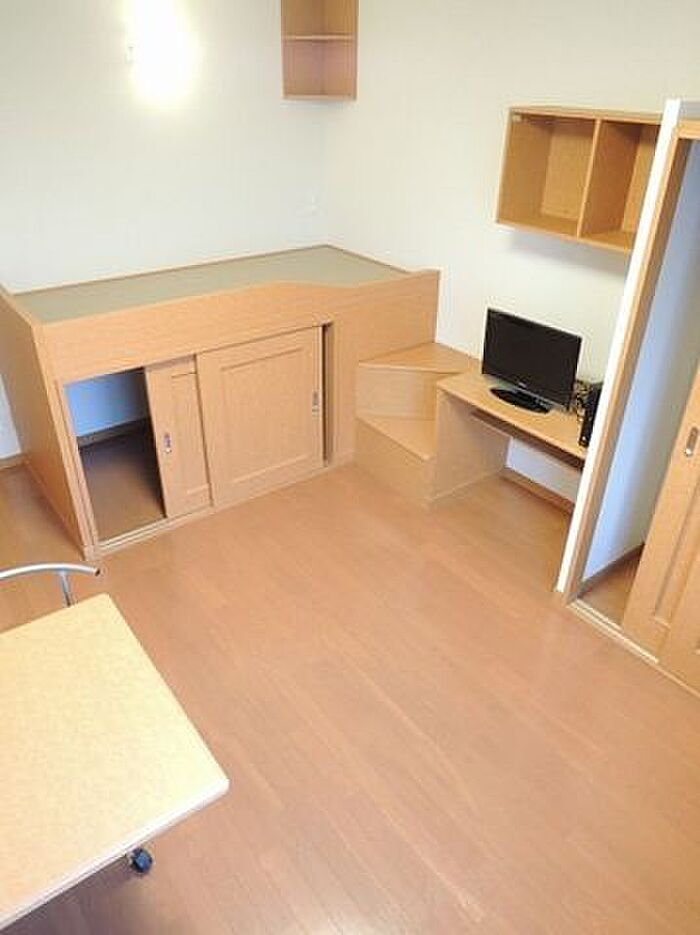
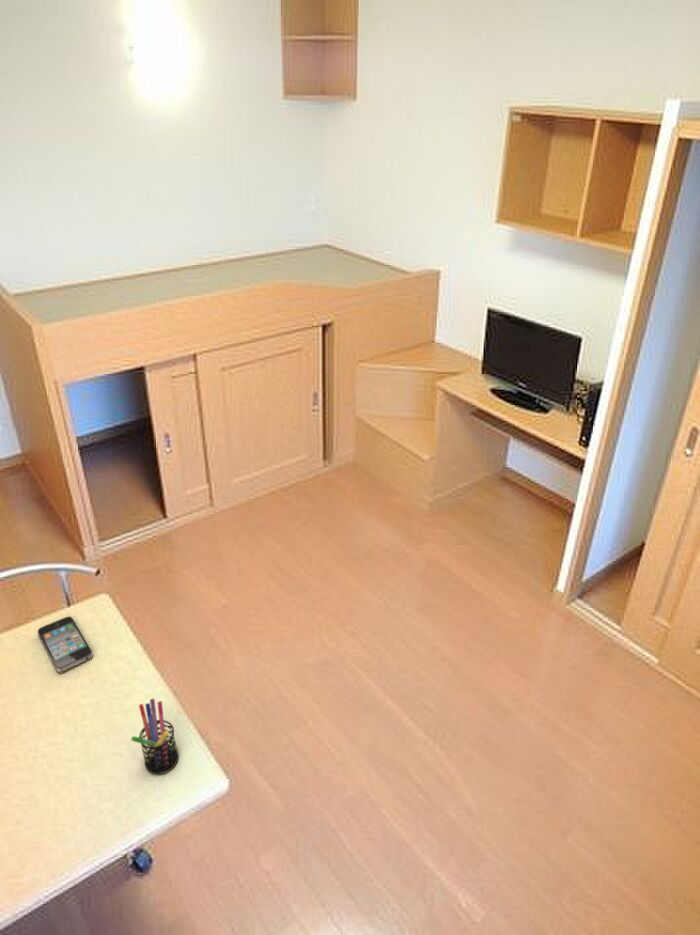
+ pen holder (152, 738)
+ smartphone (64, 642)
